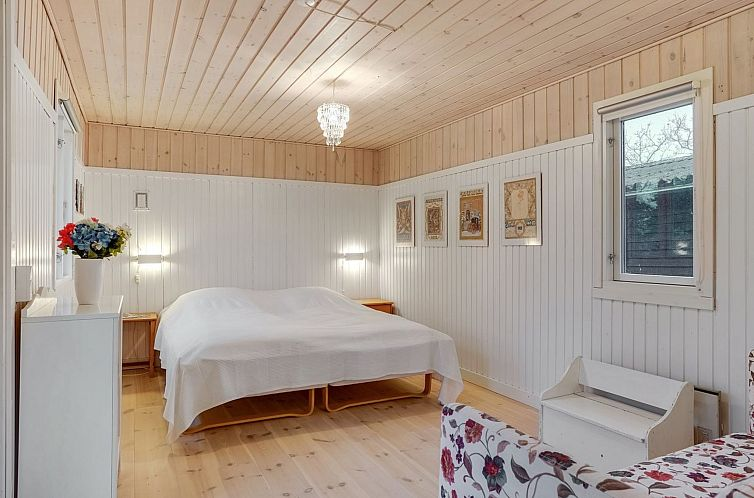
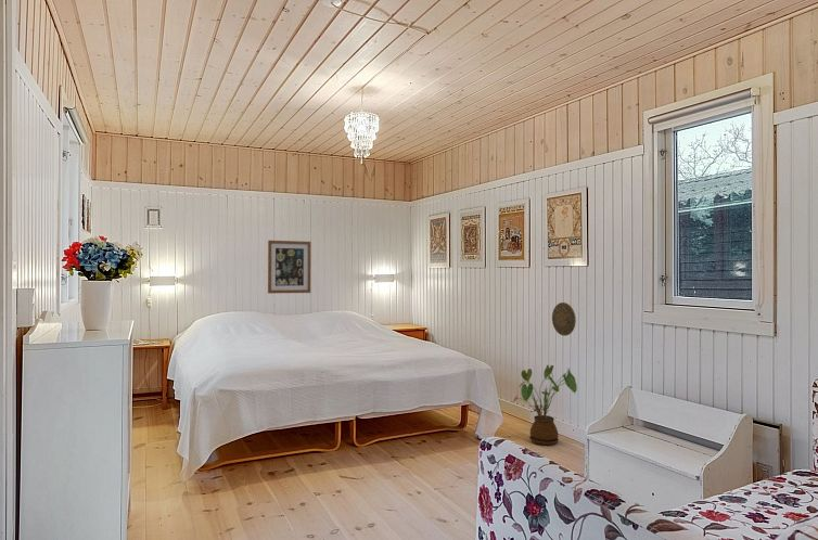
+ decorative plate (562, 319)
+ wall art (290, 267)
+ house plant (544, 404)
